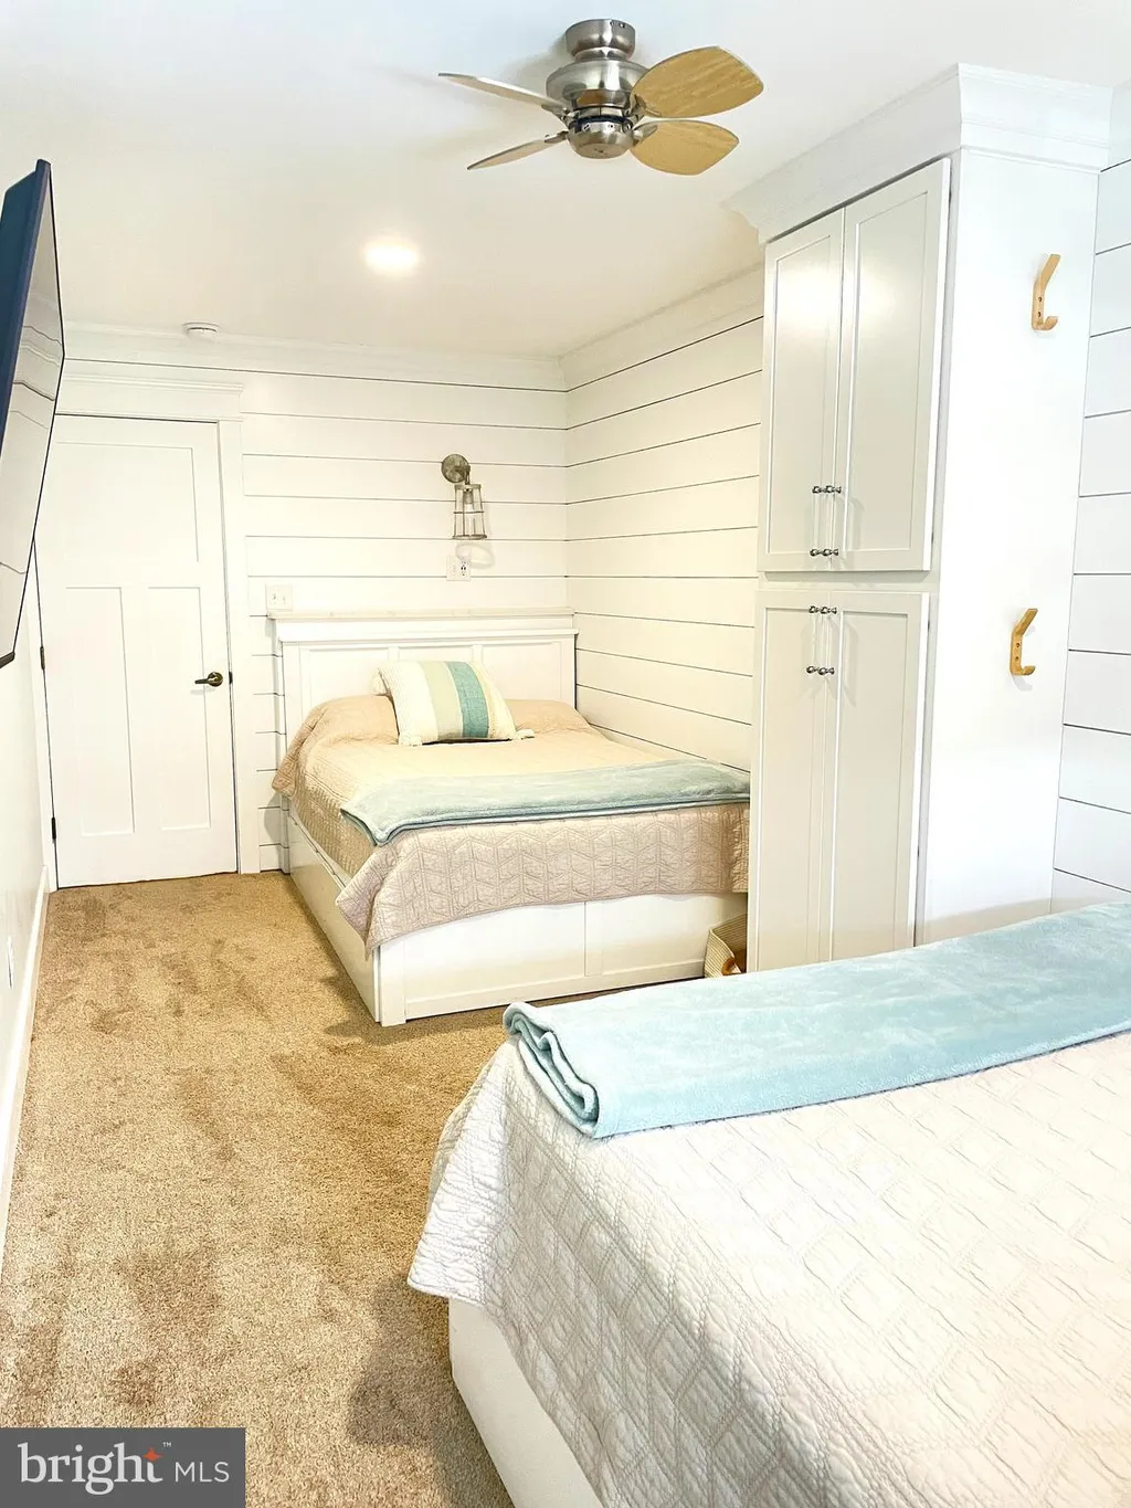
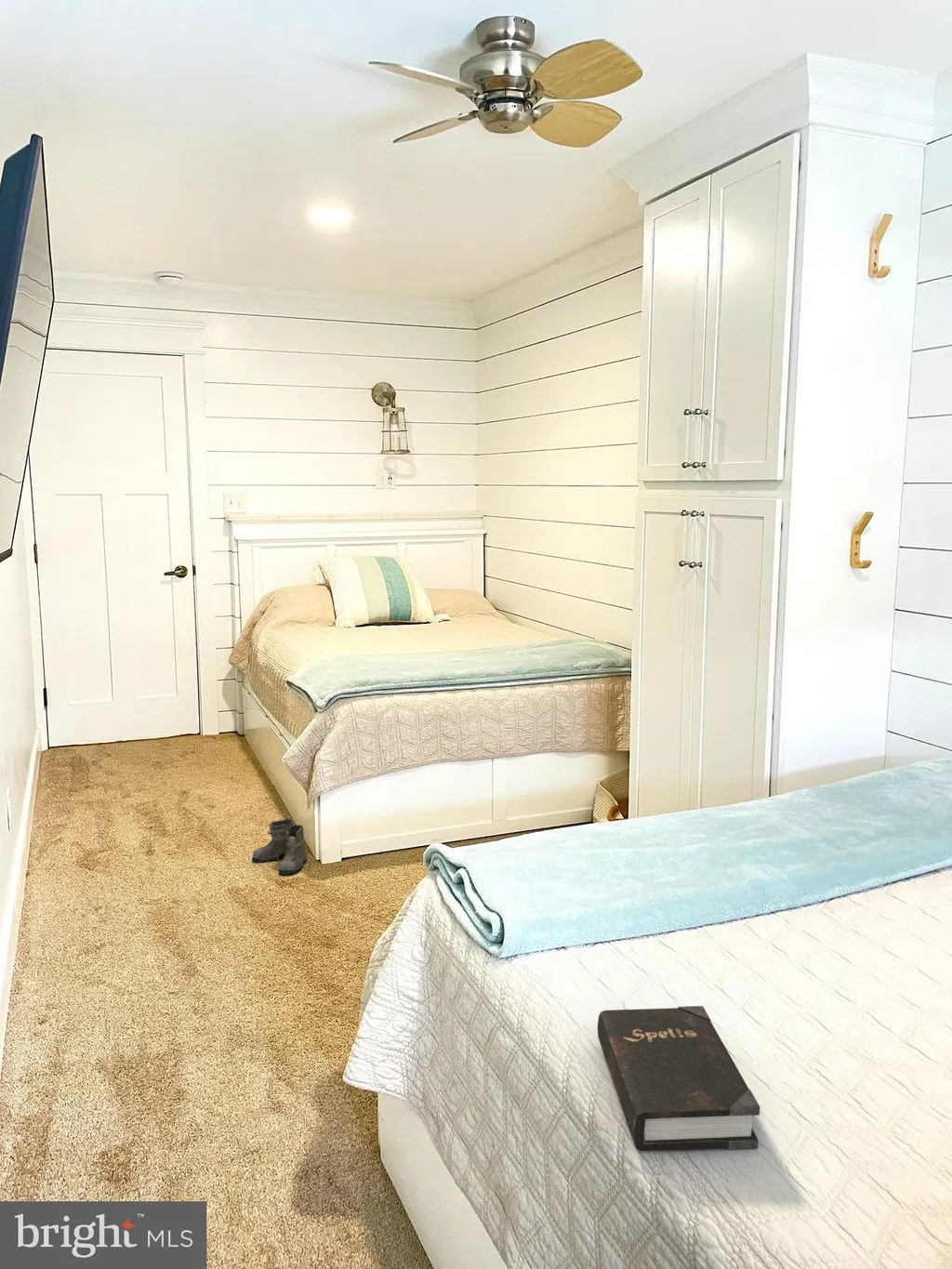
+ hardback book (670, 1072)
+ boots (281, 843)
